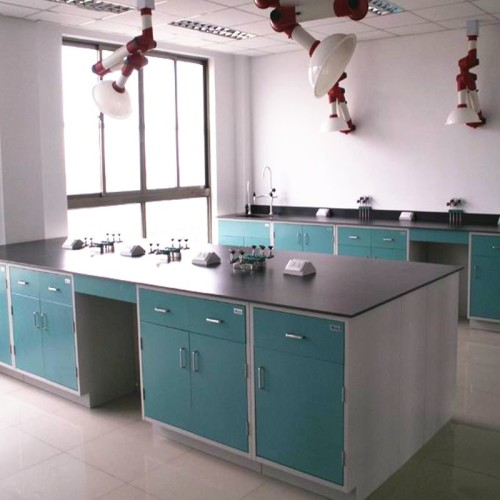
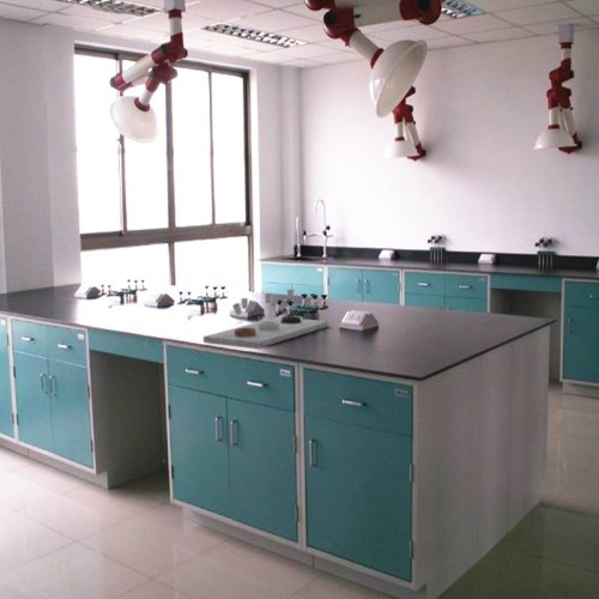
+ laboratory equipment (270, 319)
